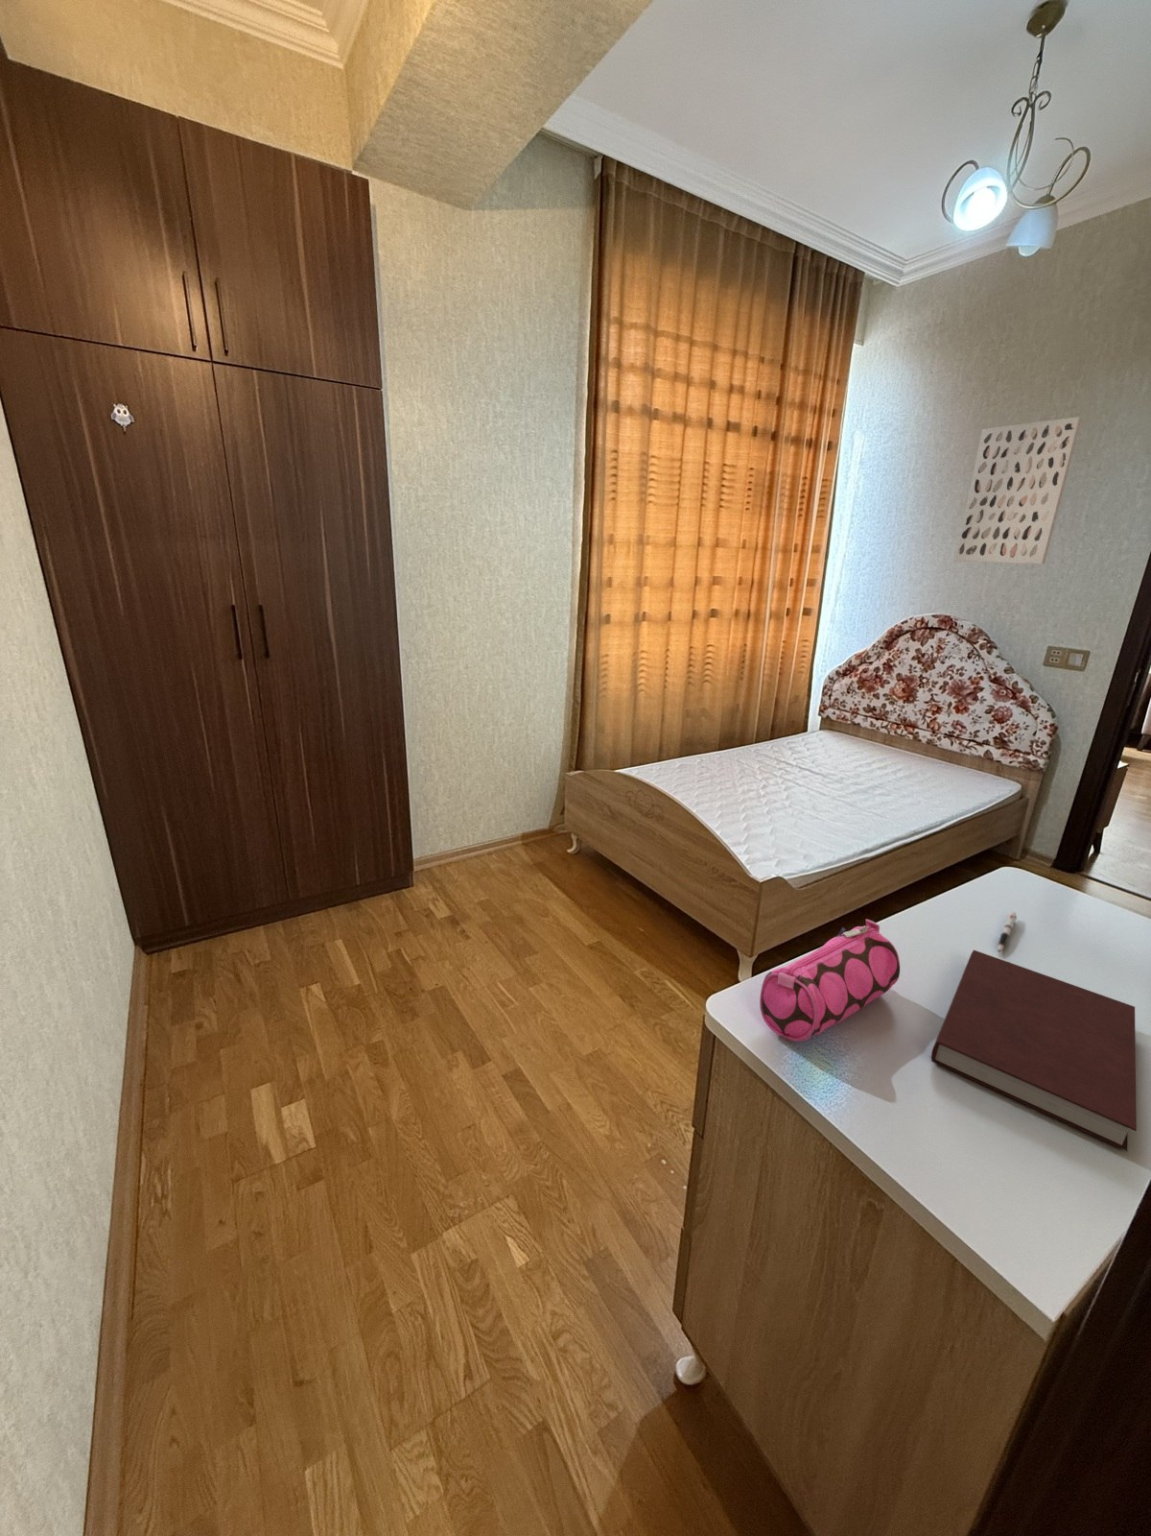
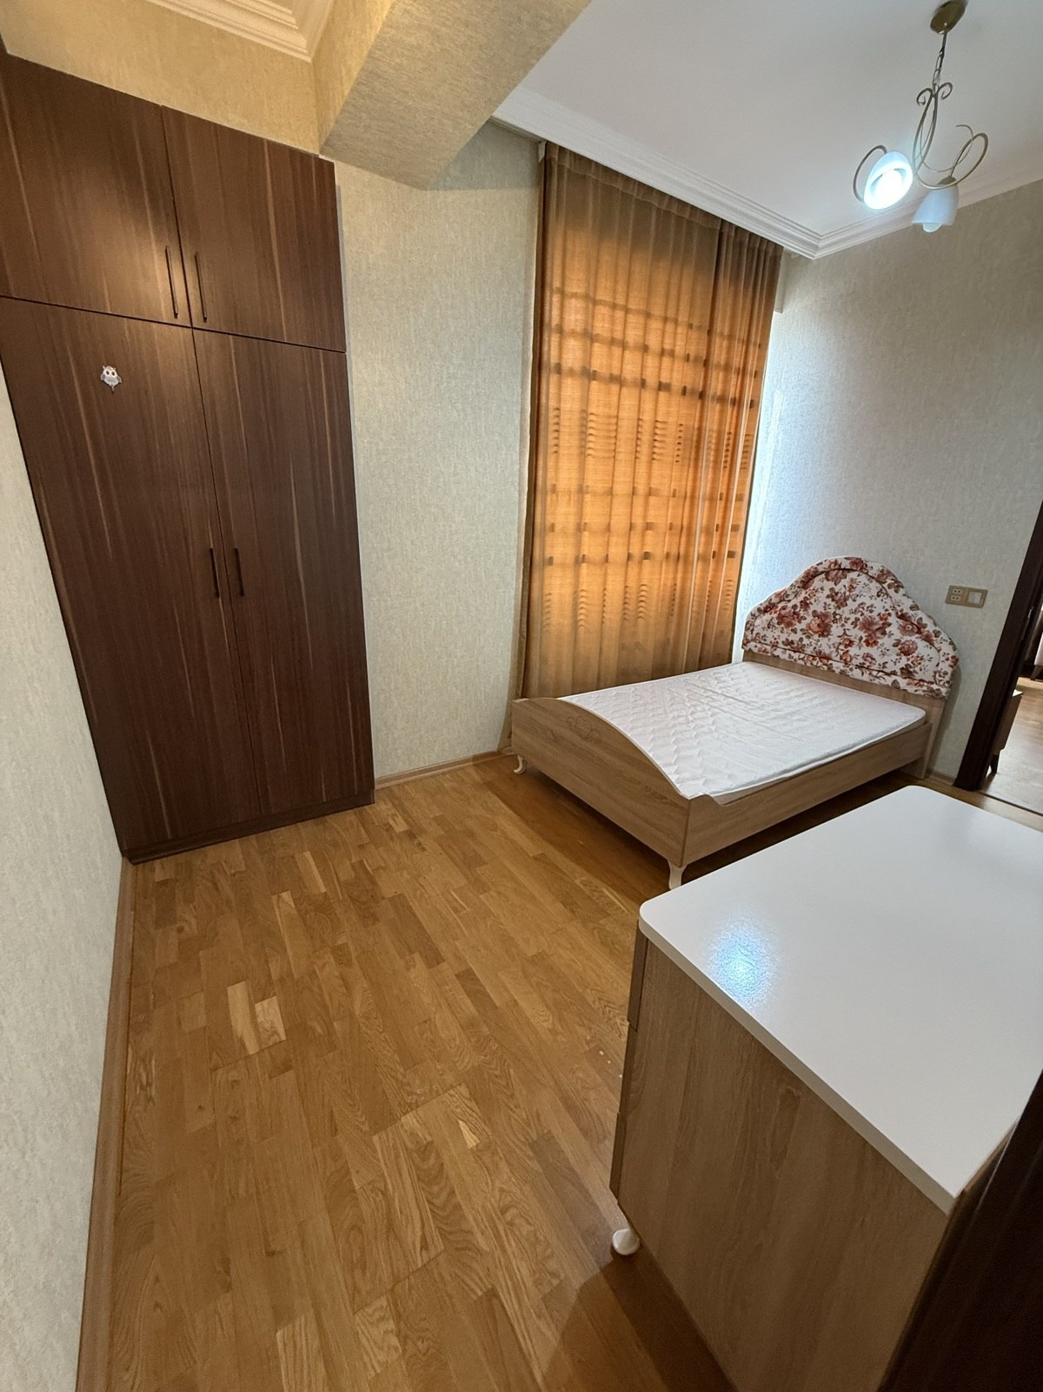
- notebook (1036, 1032)
- pencil case (829, 976)
- pen (1006, 931)
- wall art (1013, 496)
